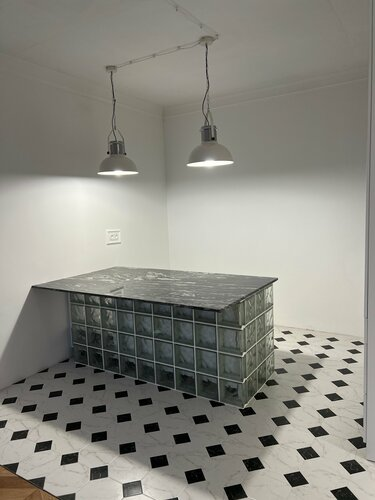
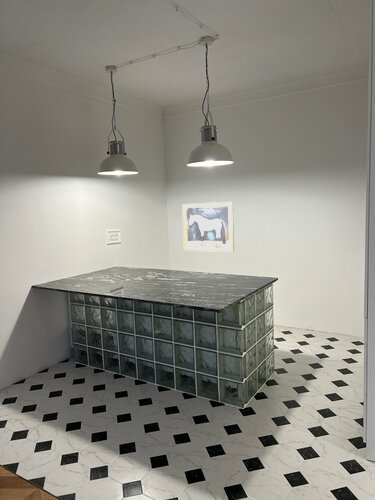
+ wall art (207, 227)
